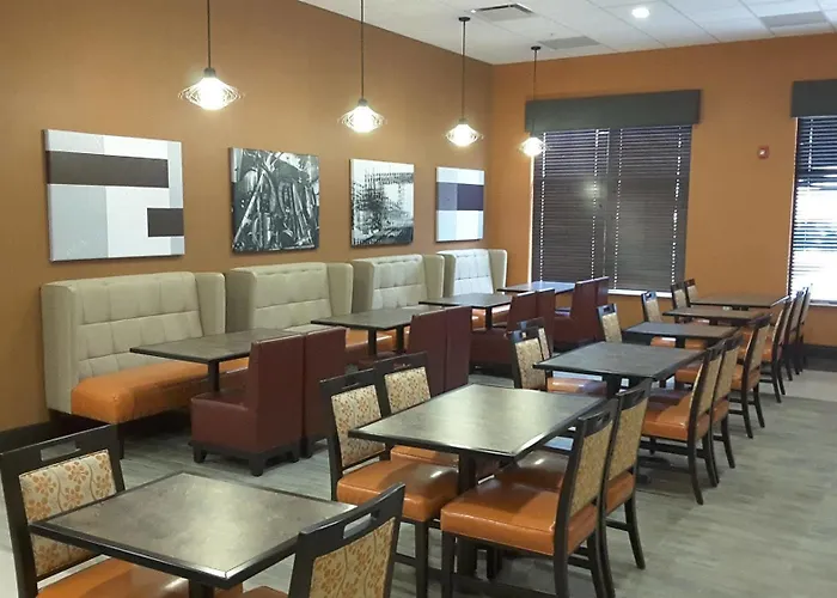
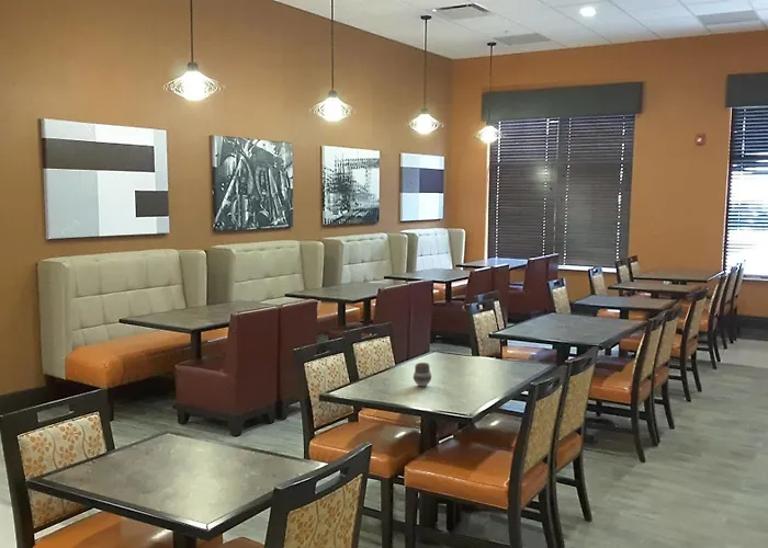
+ cup (421, 374)
